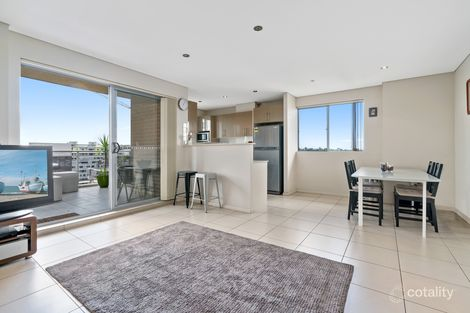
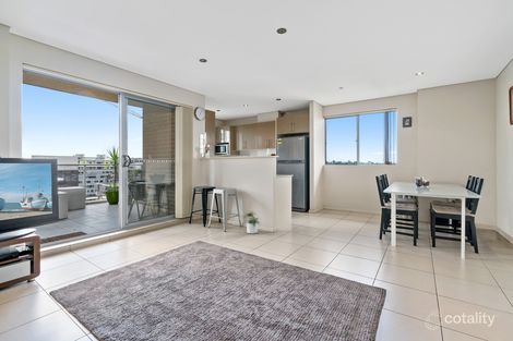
+ potted plant (250, 221)
